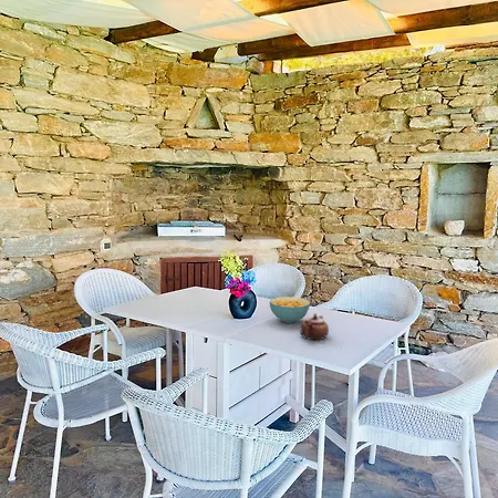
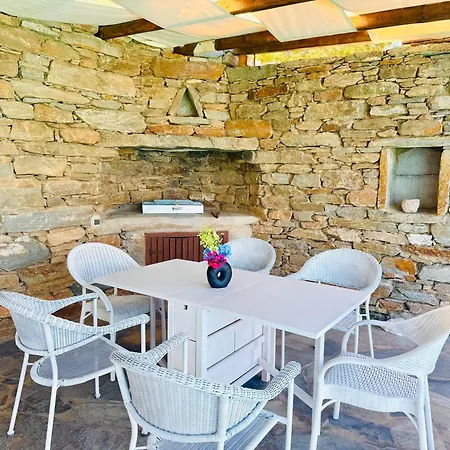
- cereal bowl (289, 311)
- teapot (313, 325)
